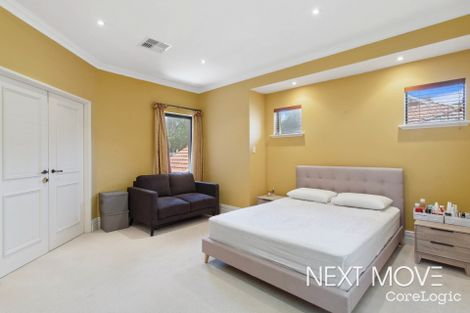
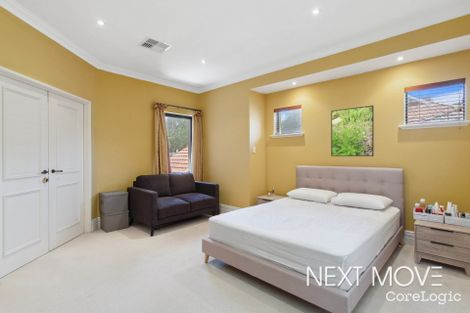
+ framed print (351, 132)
